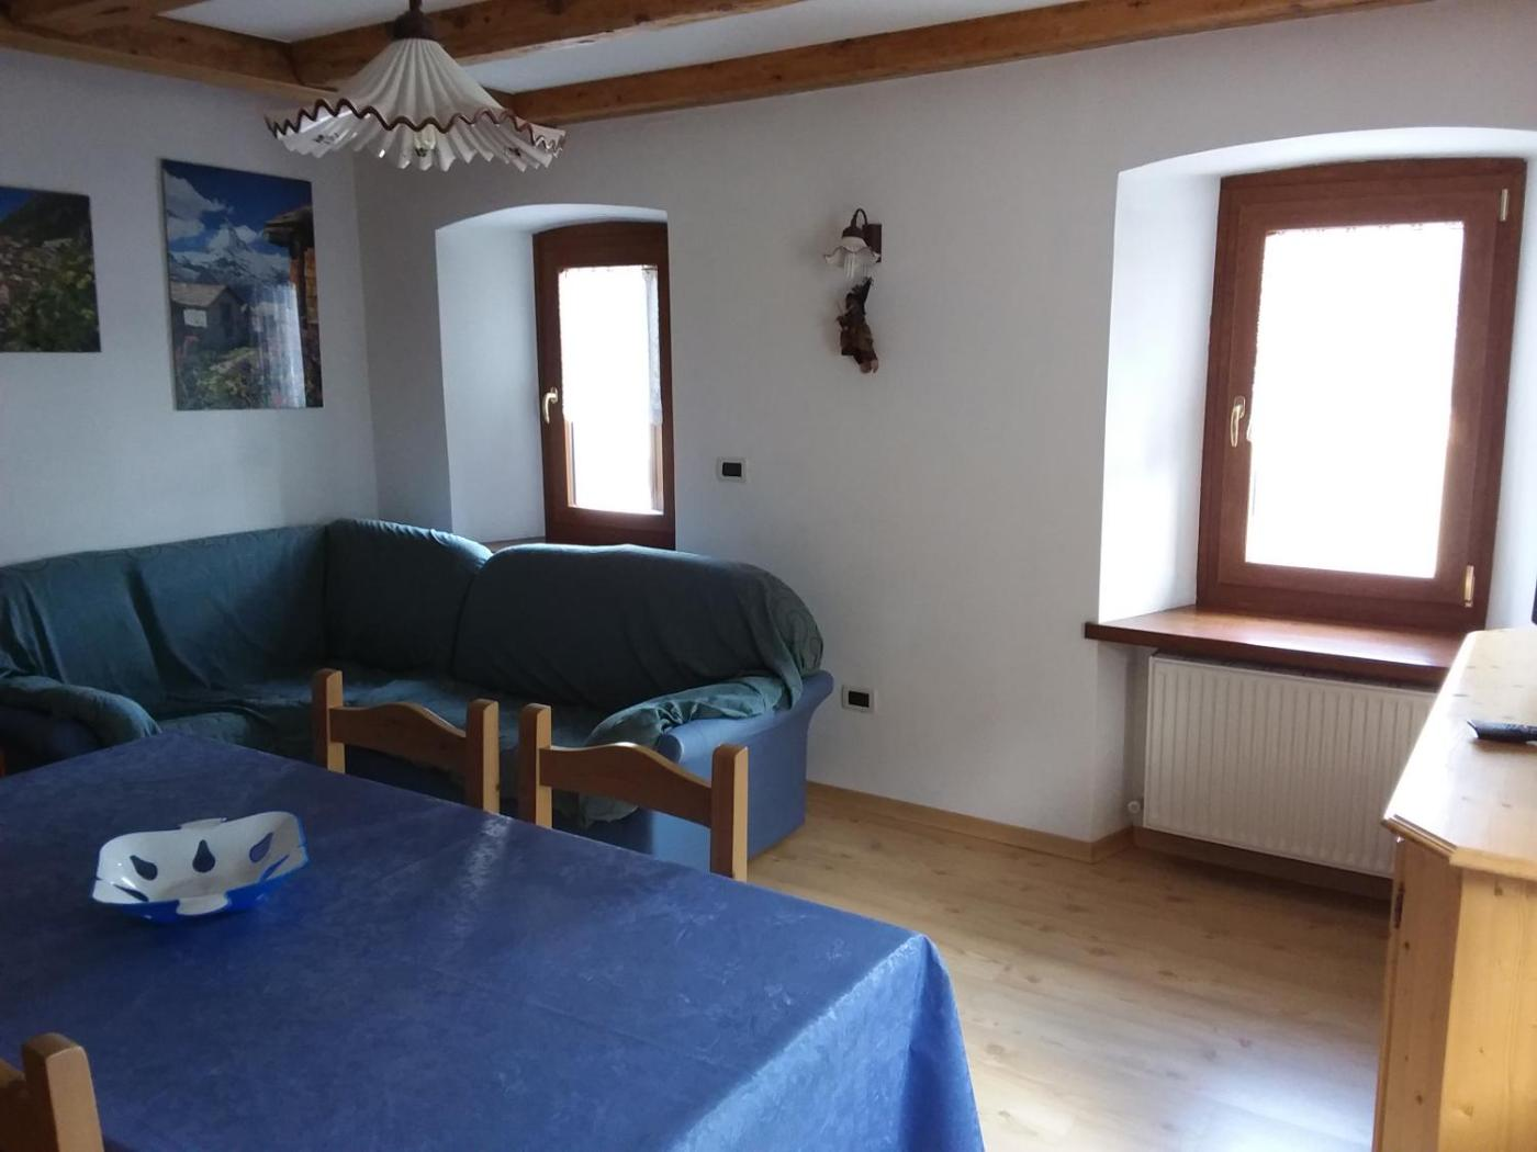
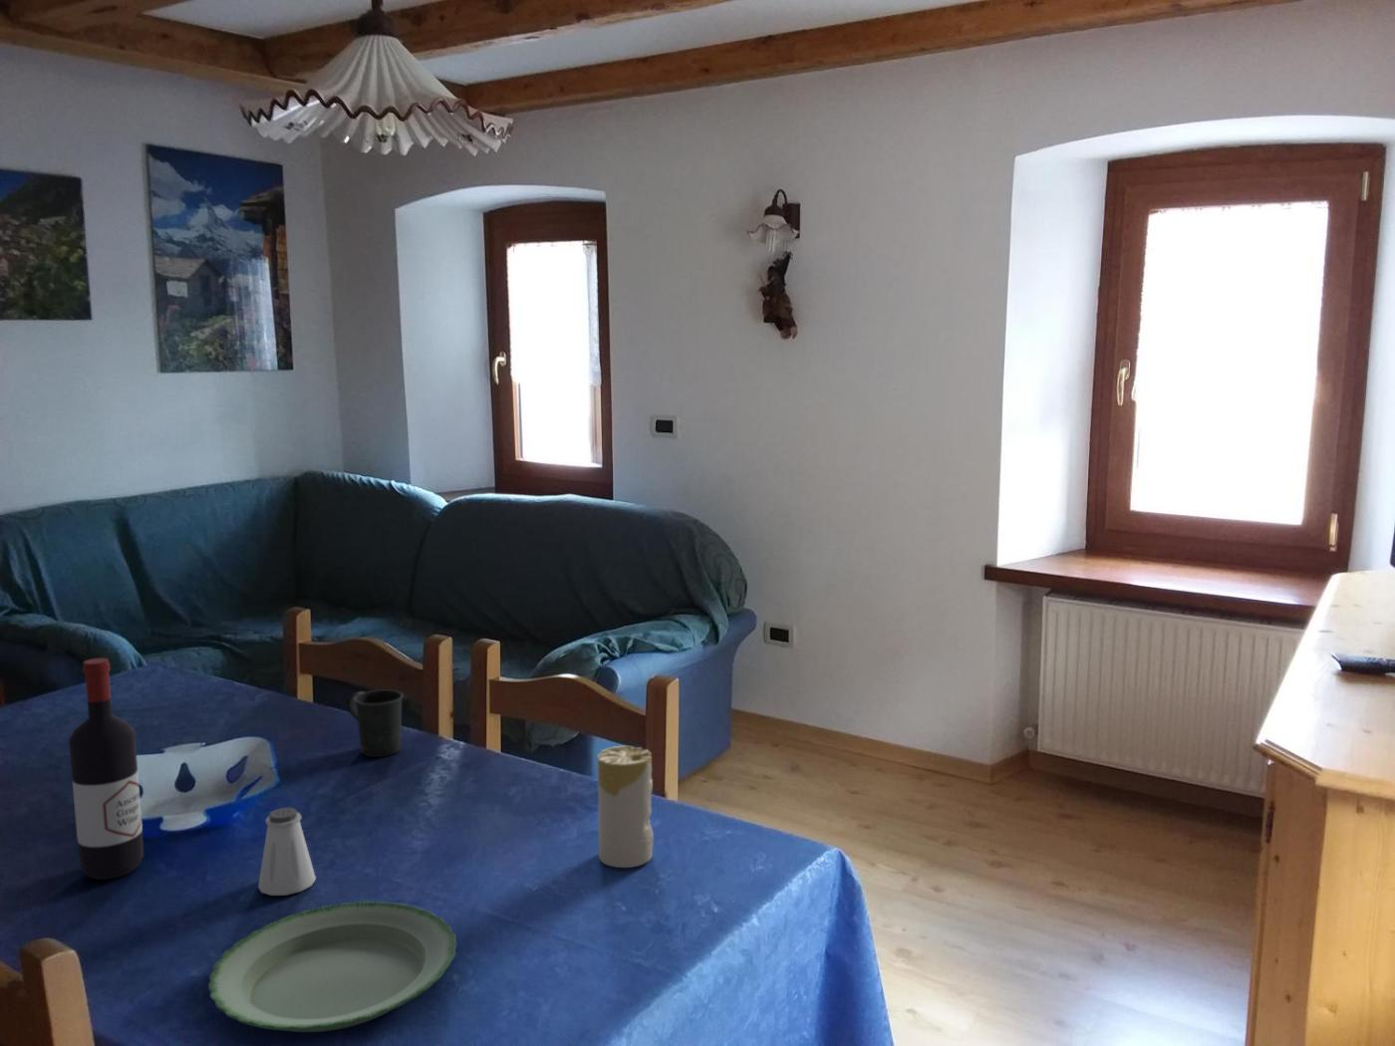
+ wine bottle (104, 766)
+ candle (625, 805)
+ mug (372, 721)
+ plate (337, 970)
+ saltshaker (284, 848)
